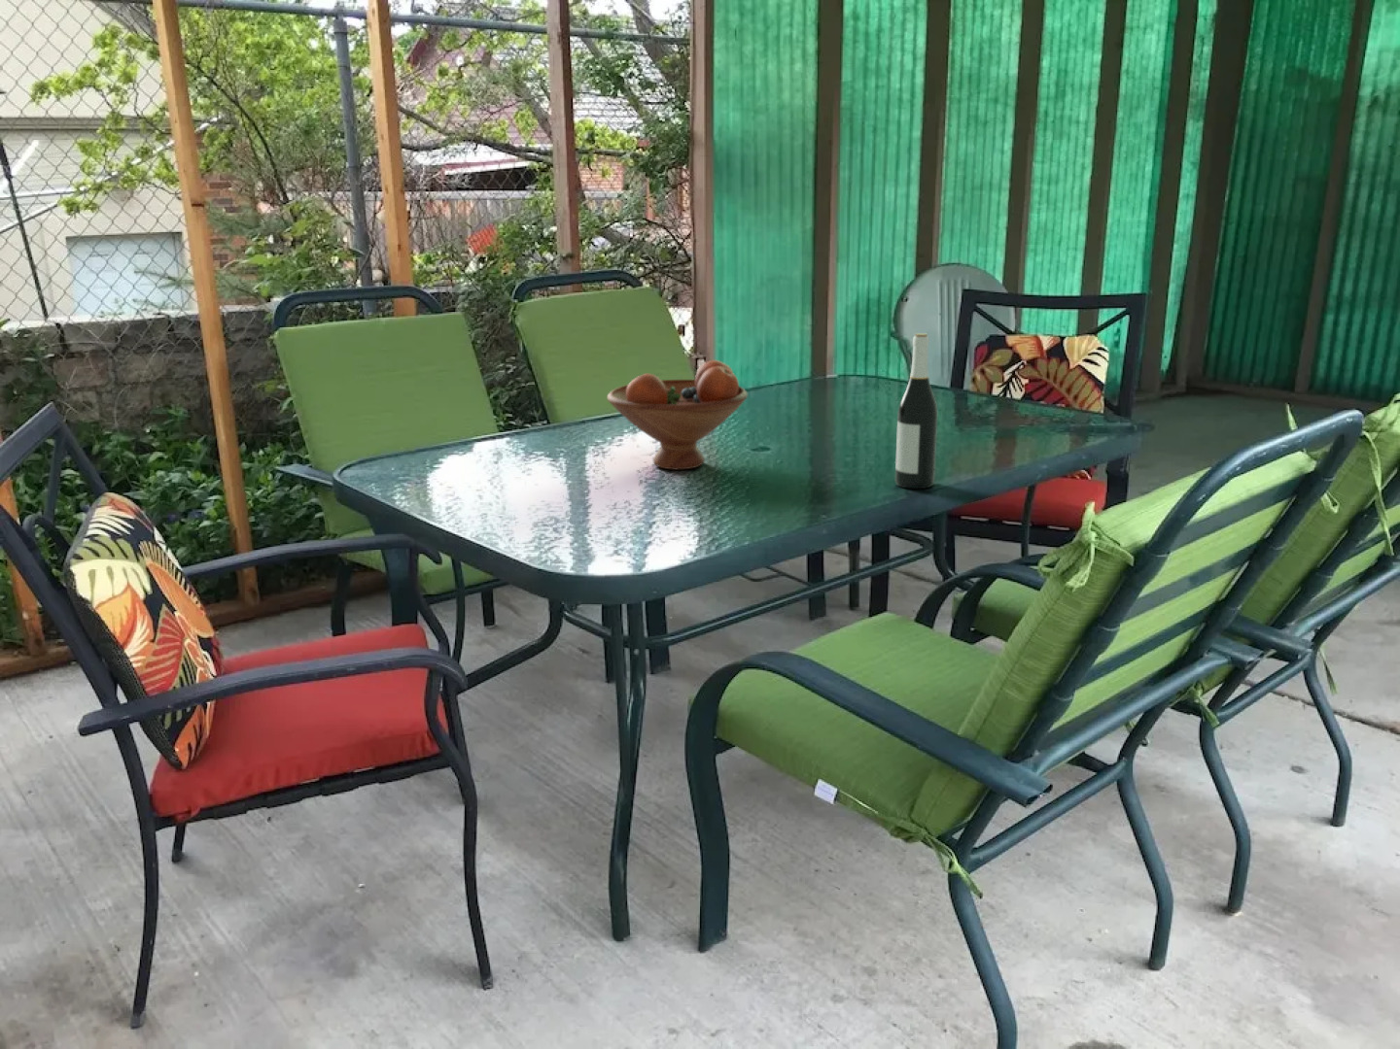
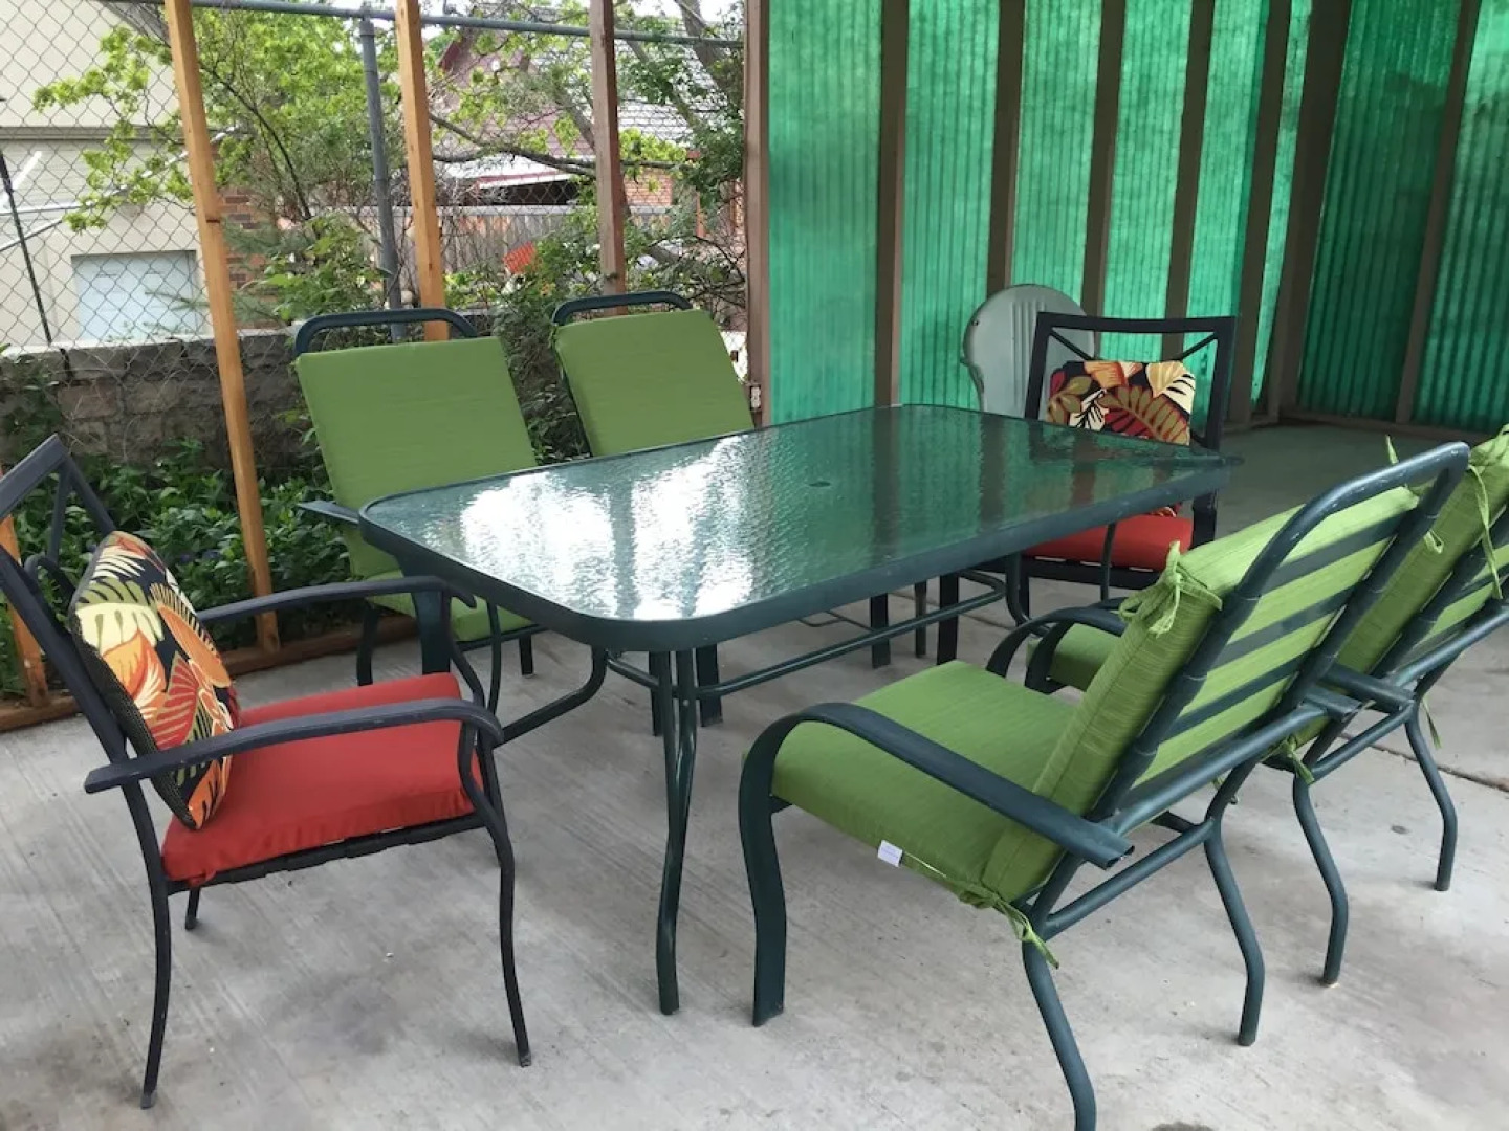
- fruit bowl (678, 414)
- wine bottle (918, 410)
